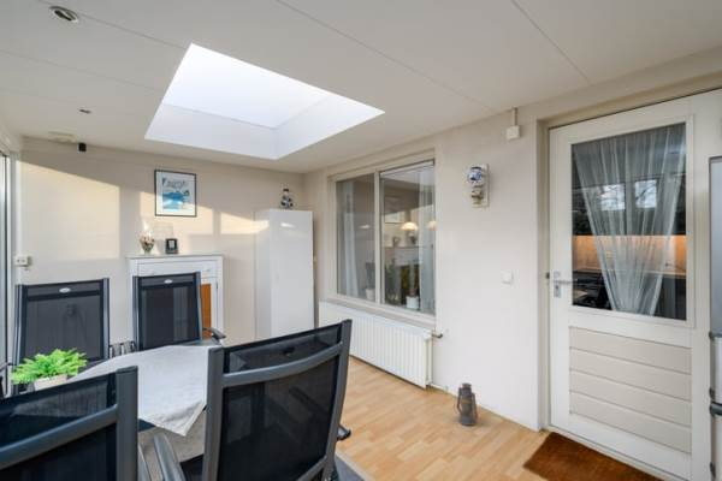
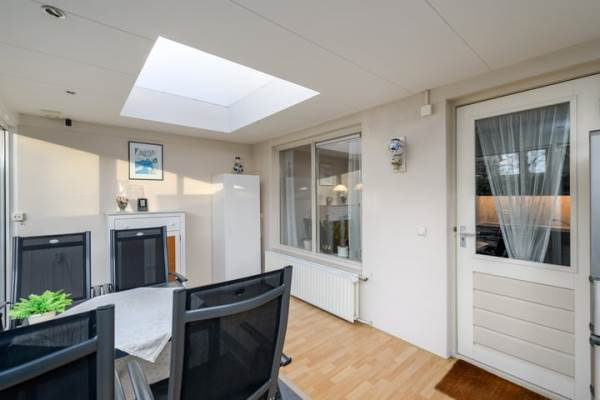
- lantern (466, 402)
